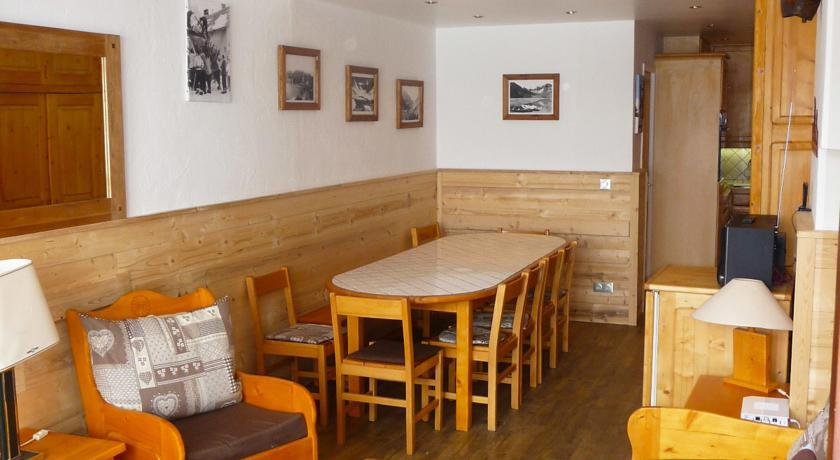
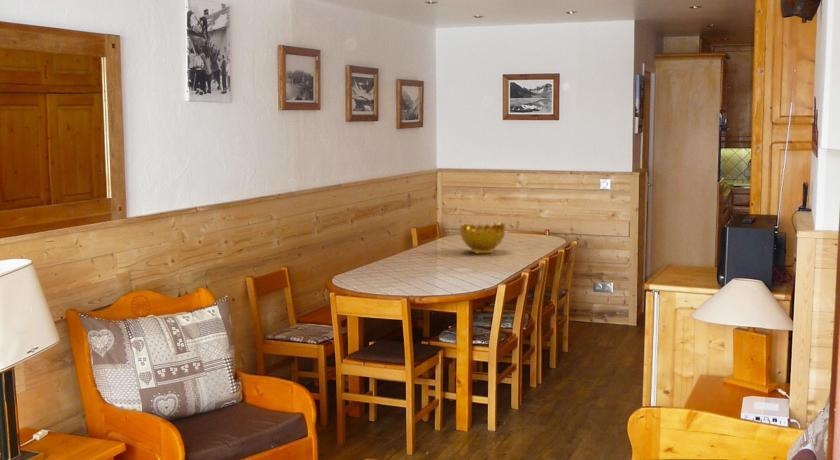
+ decorative bowl (482, 237)
